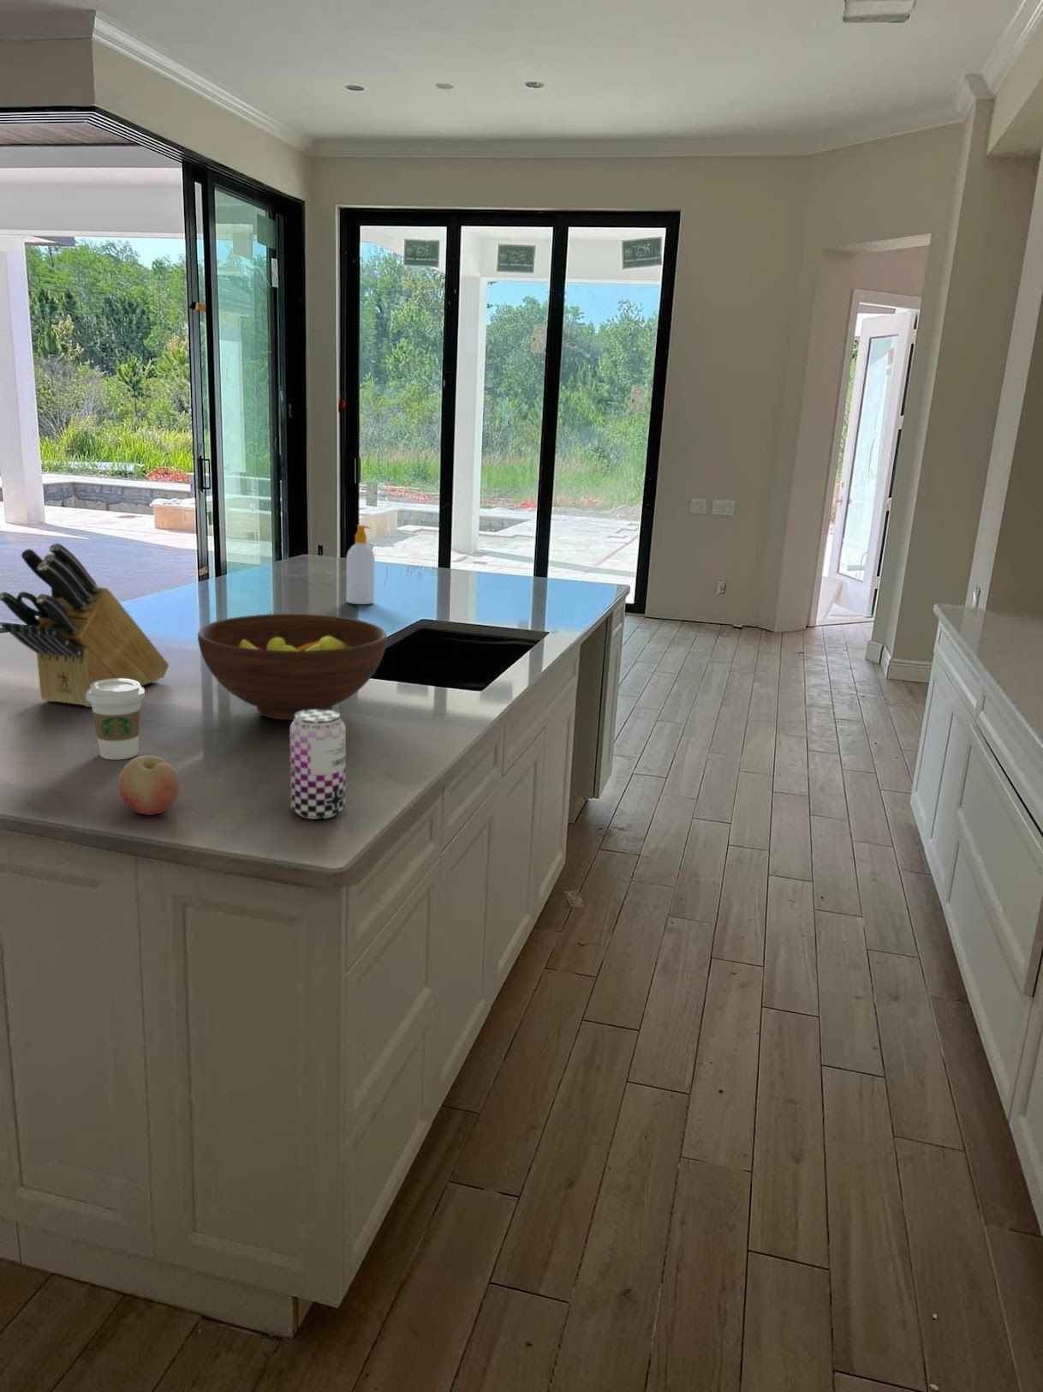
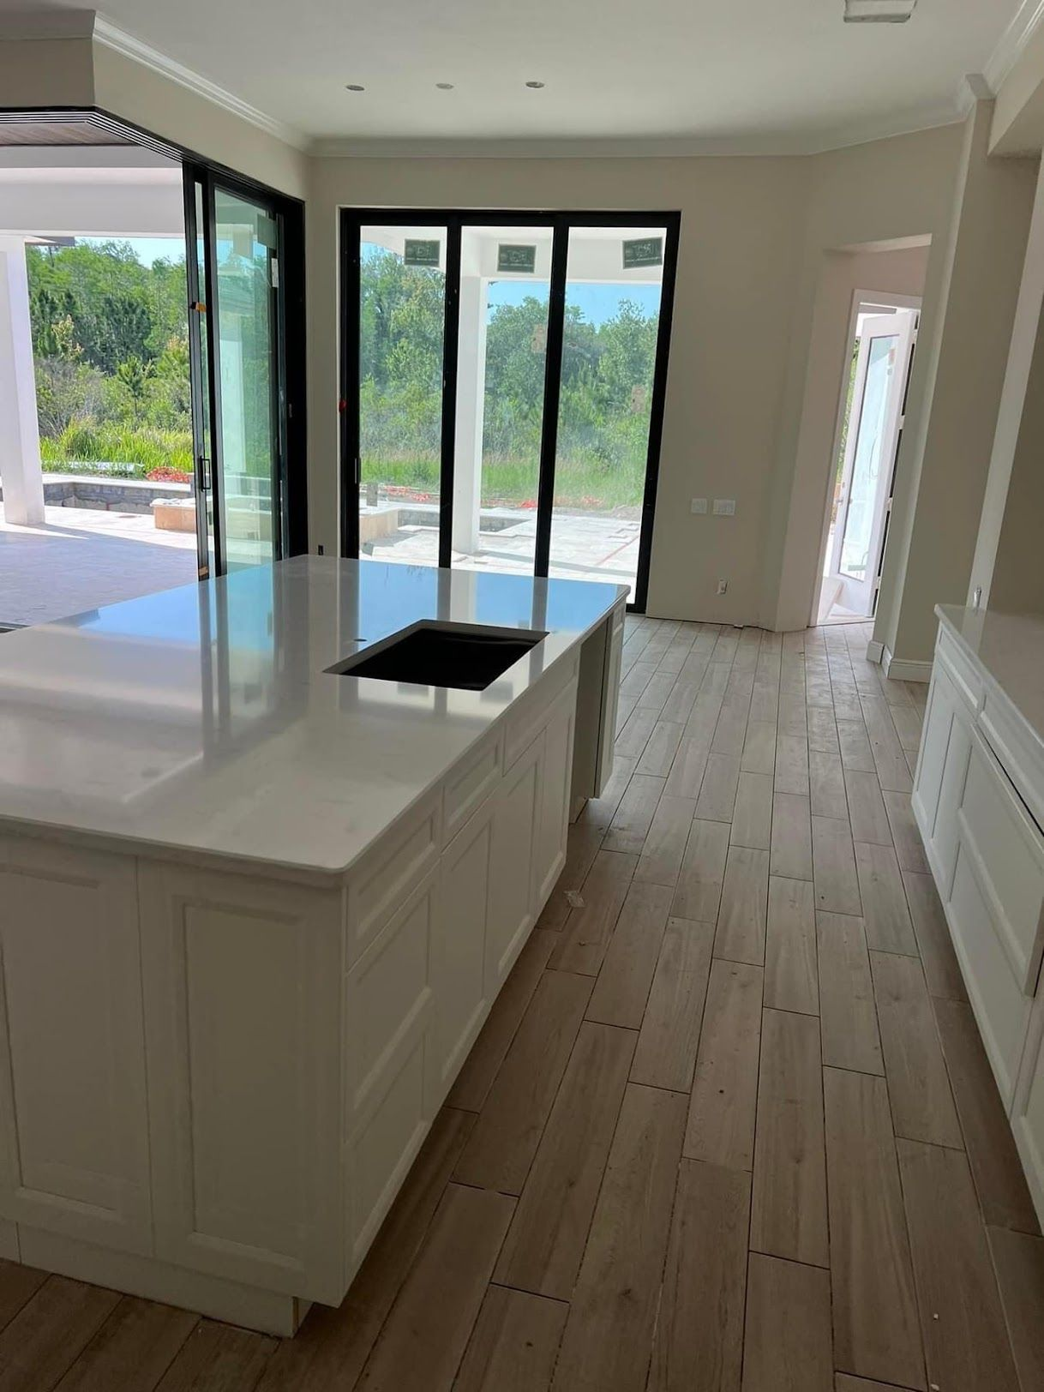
- beer can (318, 764)
- fruit (149, 785)
- soap bottle (360, 564)
- fruit bowl (295, 672)
- coffee cup (117, 719)
- knife block (89, 617)
